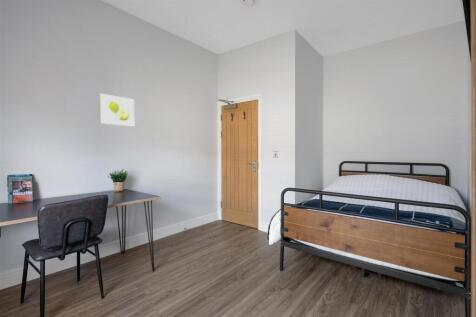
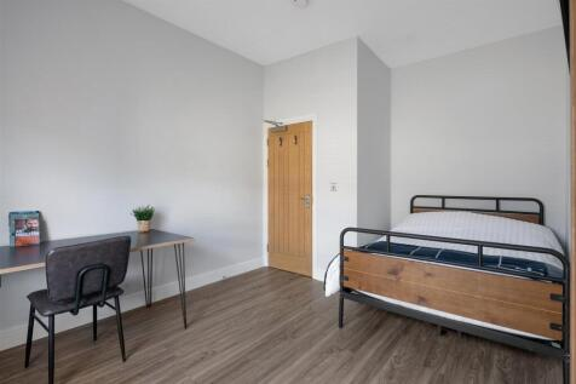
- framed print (117, 110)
